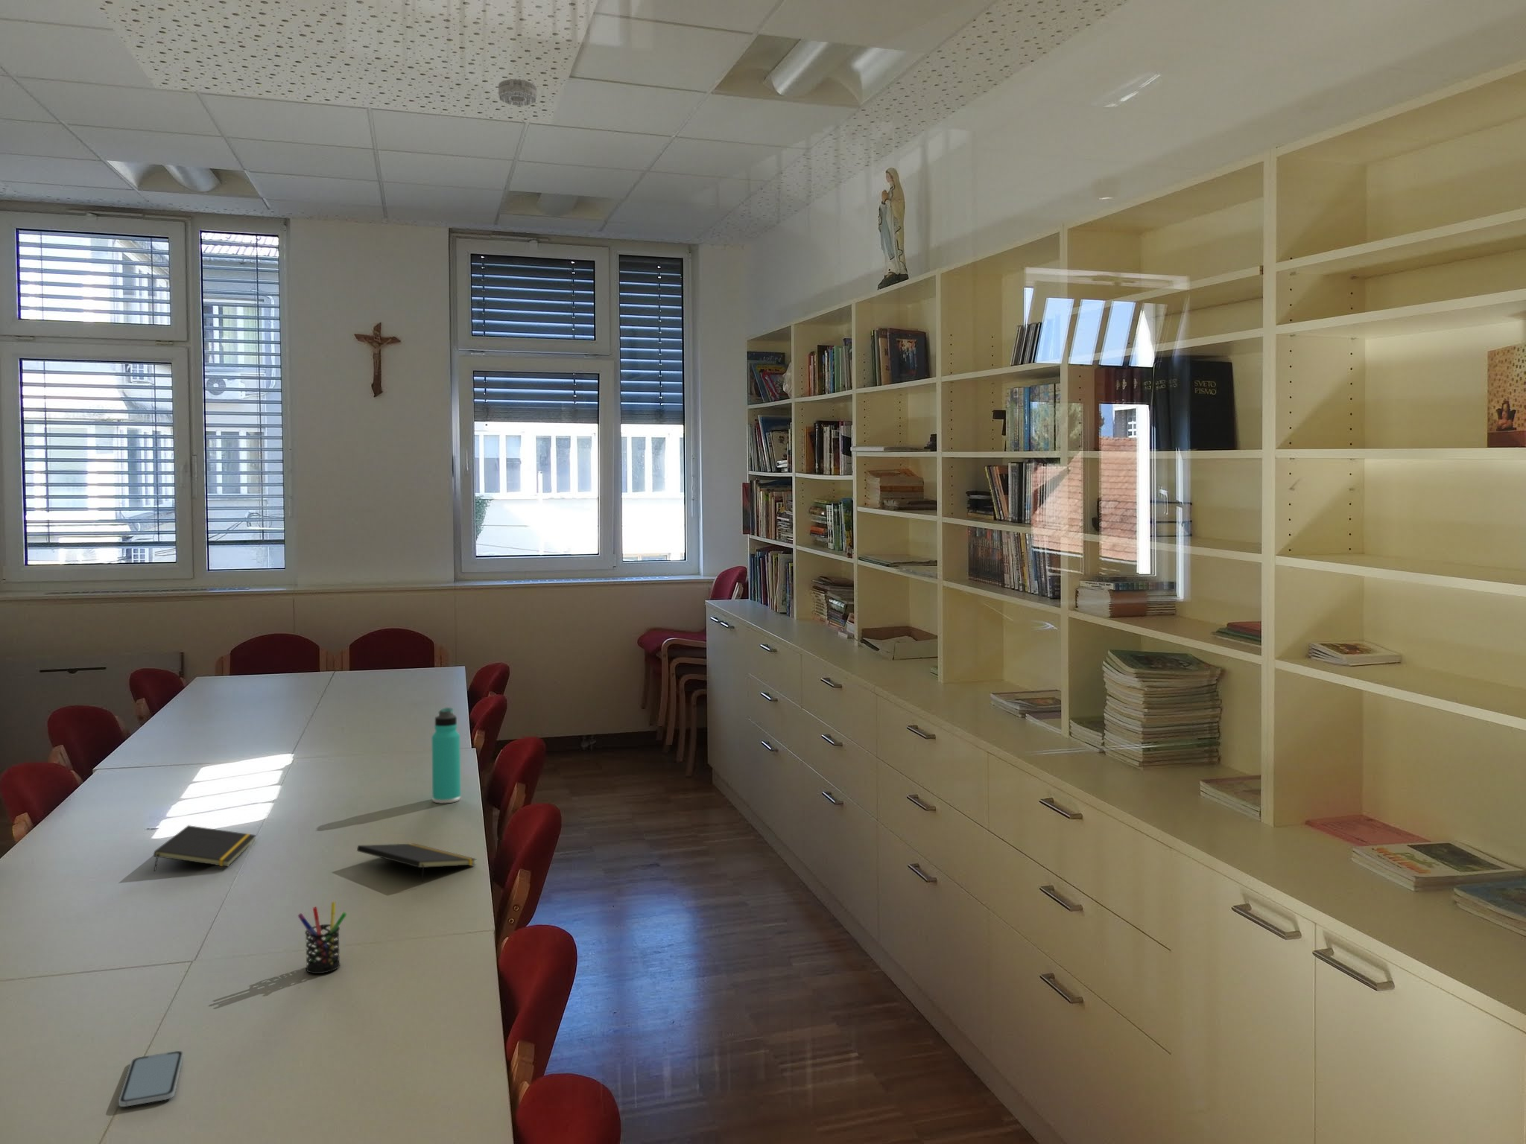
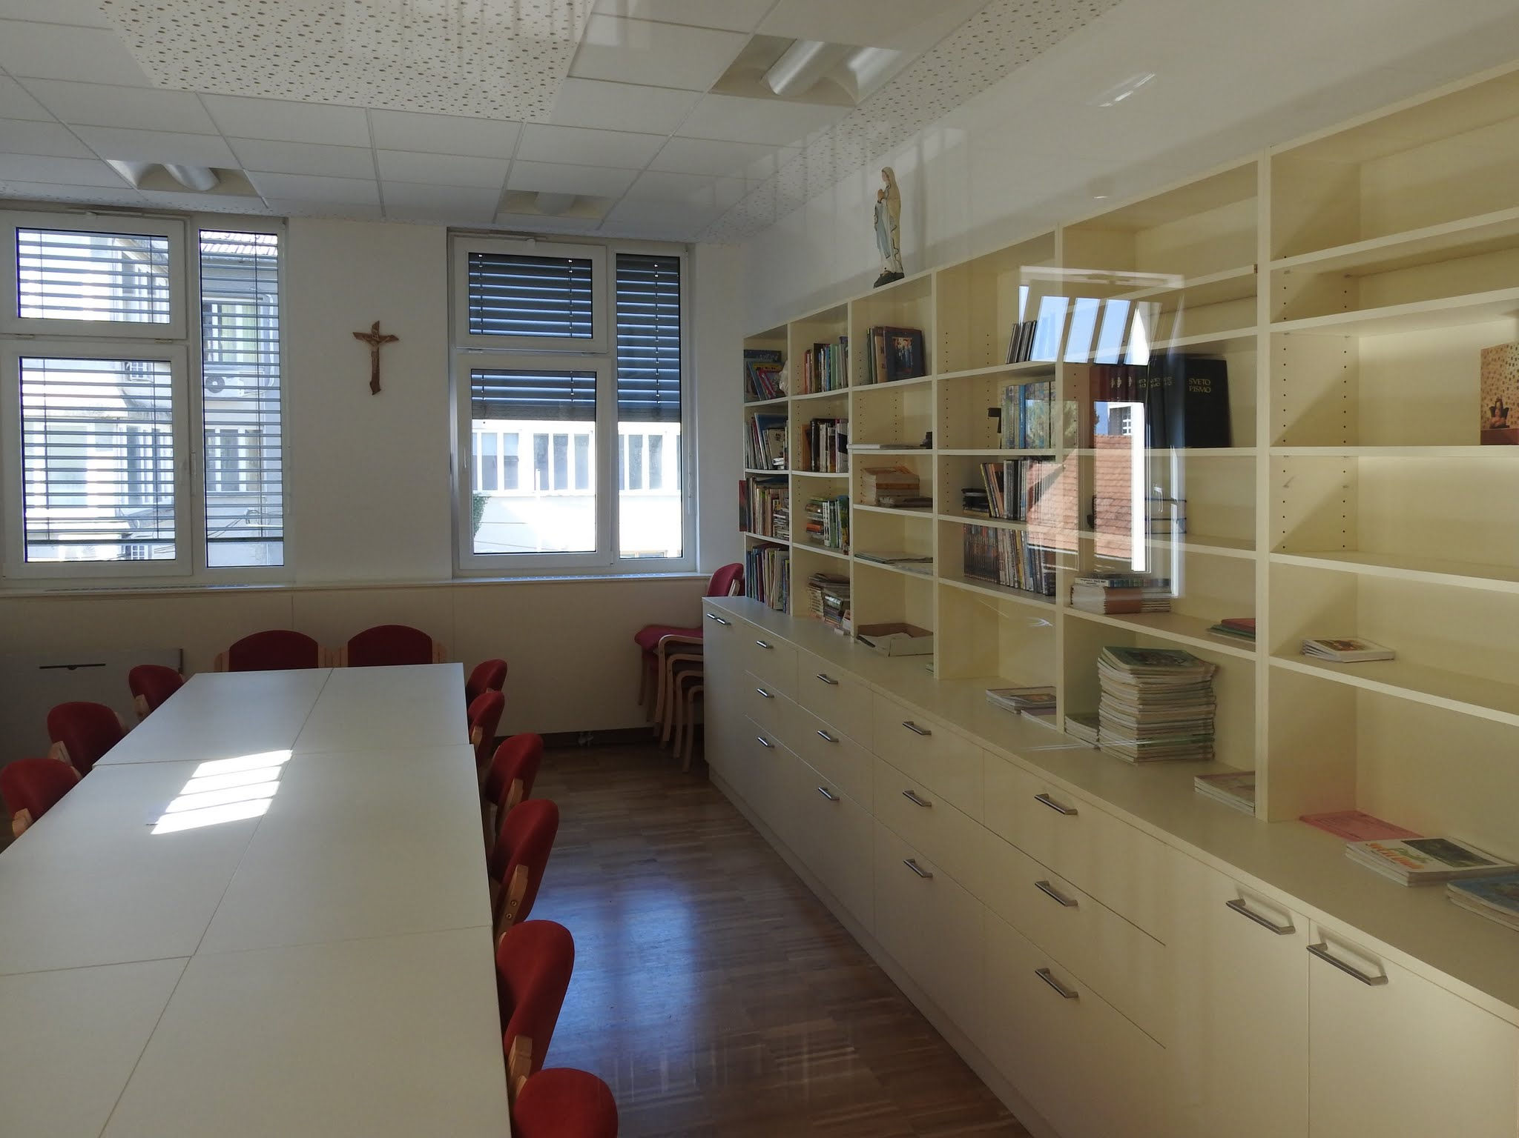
- notepad (207, 845)
- notepad (417, 856)
- smoke detector (517, 91)
- pen holder (324, 935)
- thermos bottle (446, 755)
- smartphone (153, 1077)
